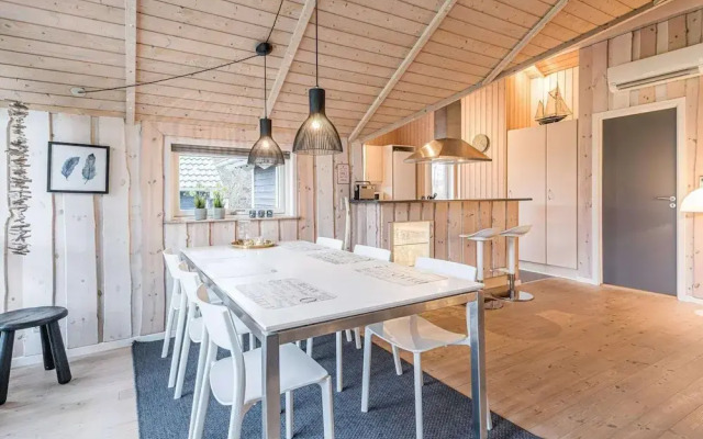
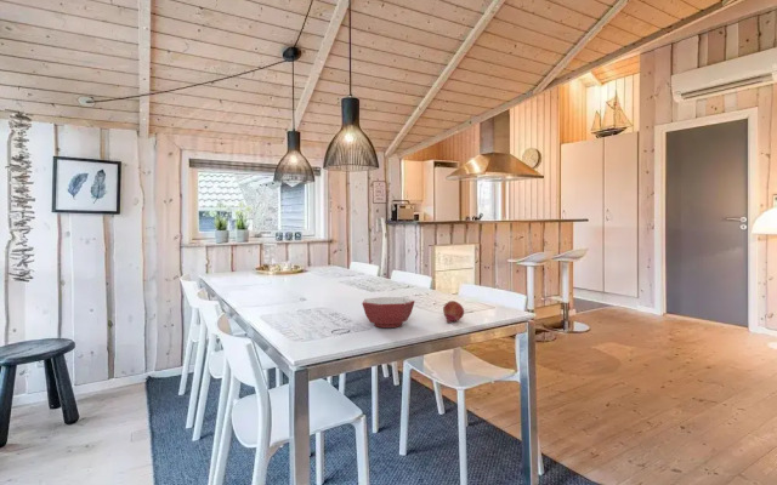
+ fruit (453, 310)
+ bowl (386, 312)
